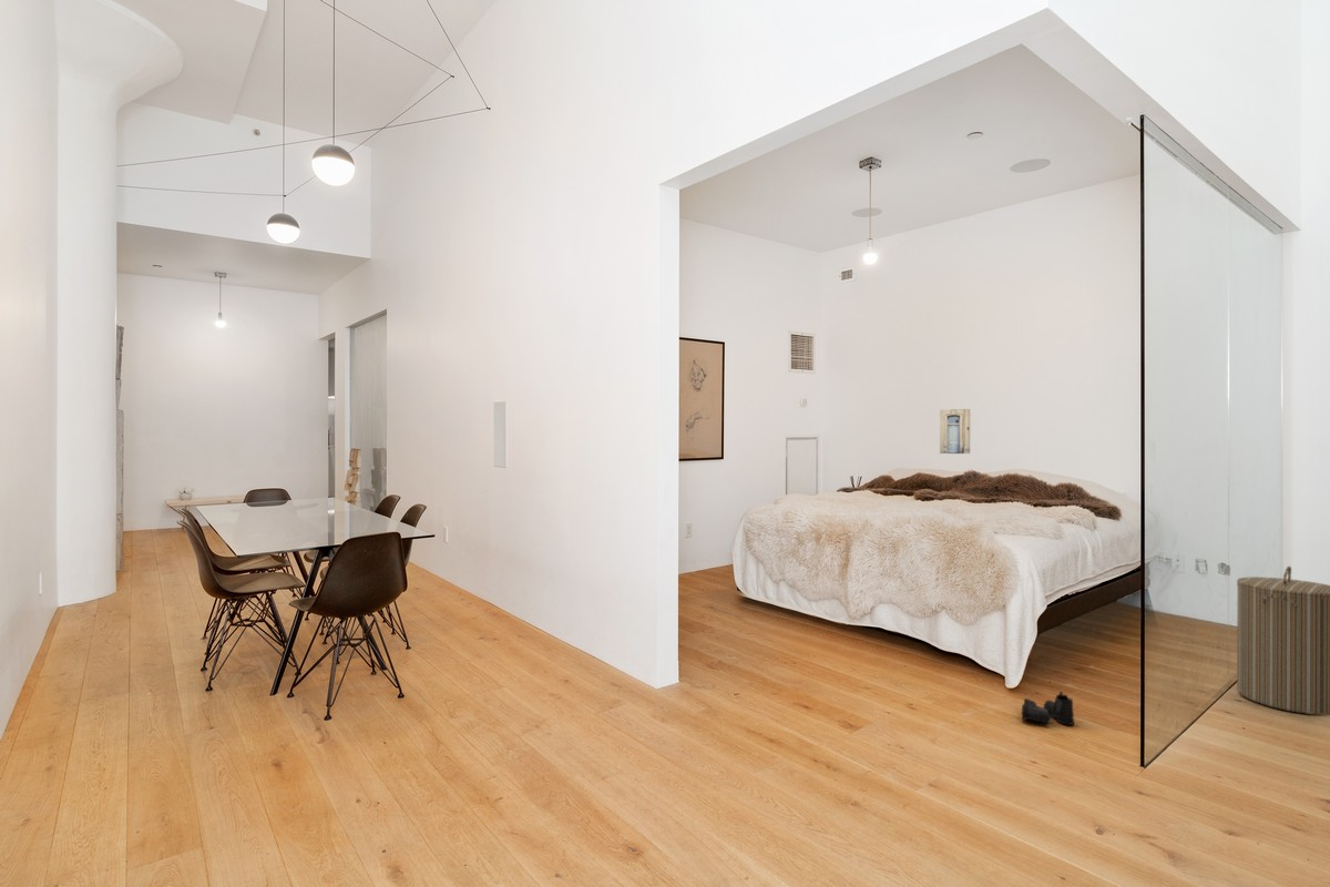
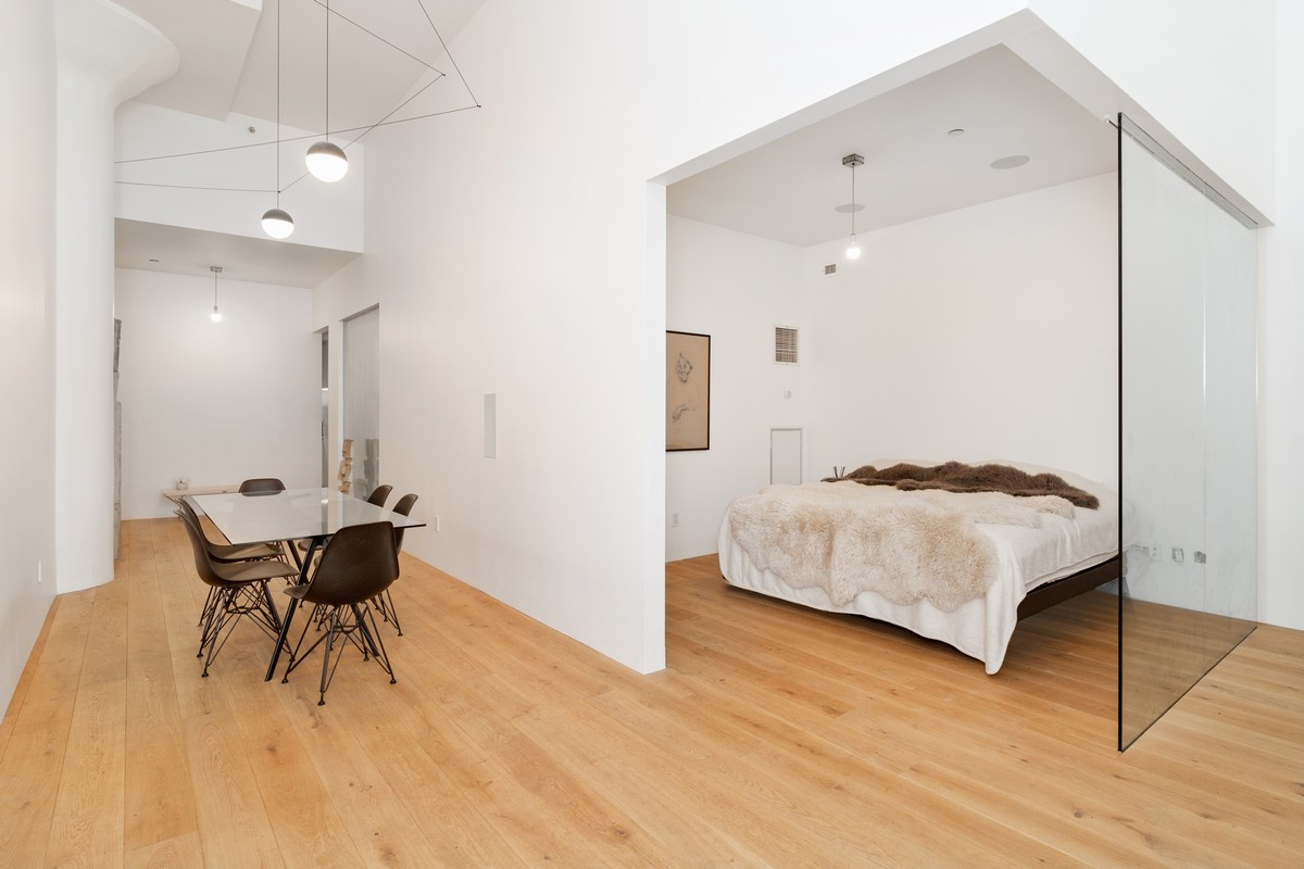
- boots (1044, 704)
- wall art (954, 431)
- laundry hamper (1288, 632)
